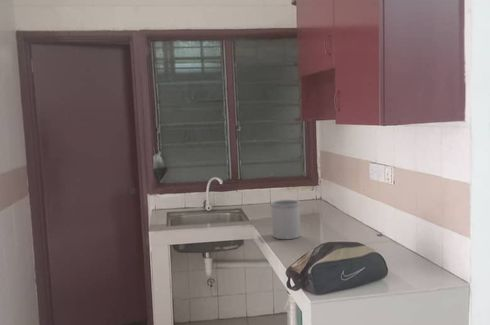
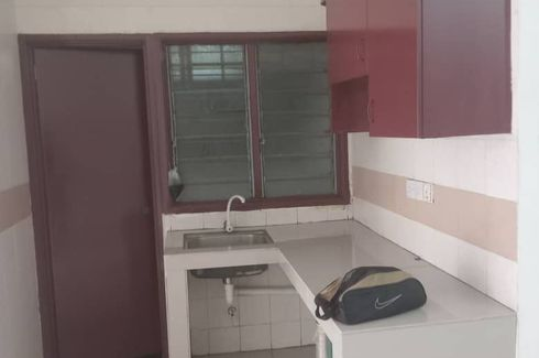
- utensil holder (285, 219)
